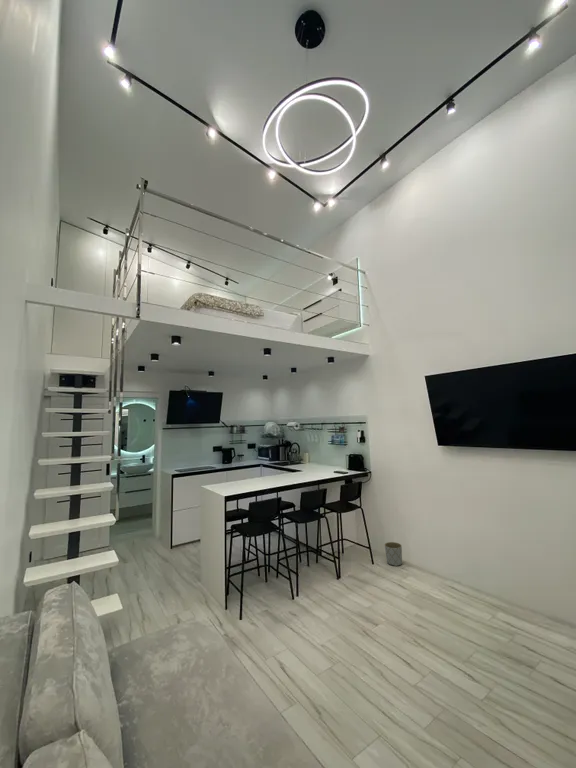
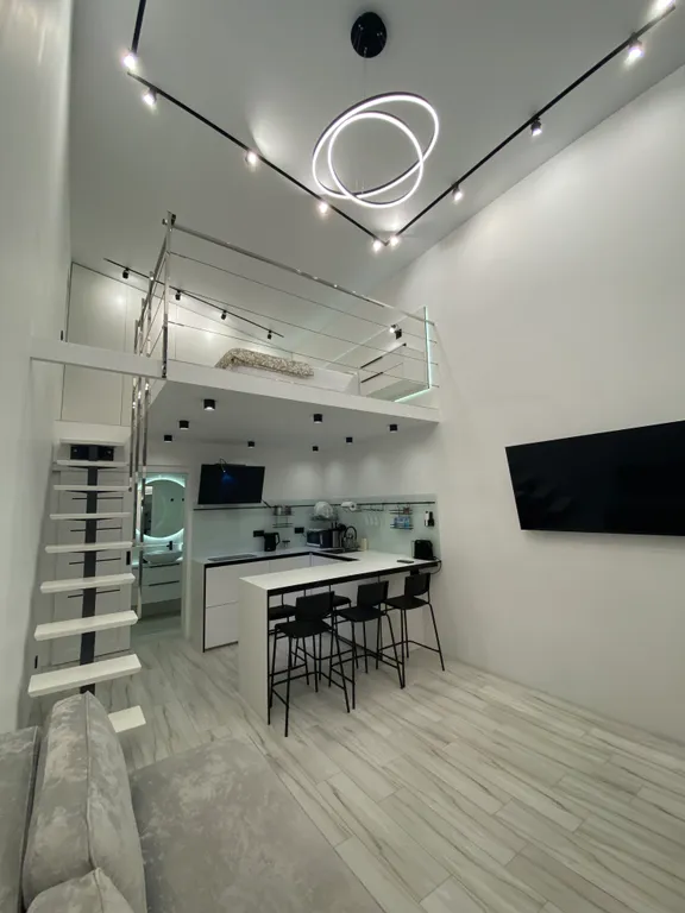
- planter (393, 554)
